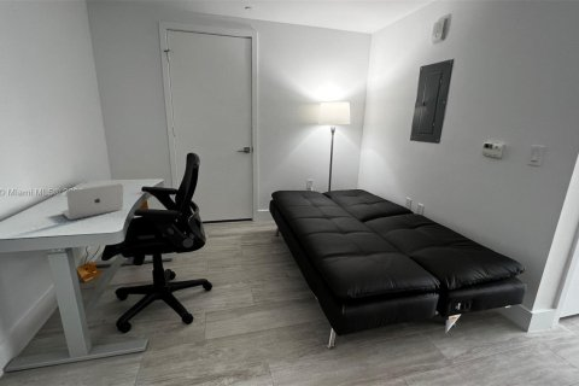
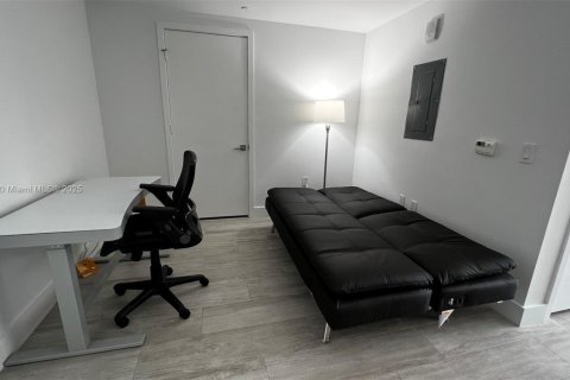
- laptop (92, 198)
